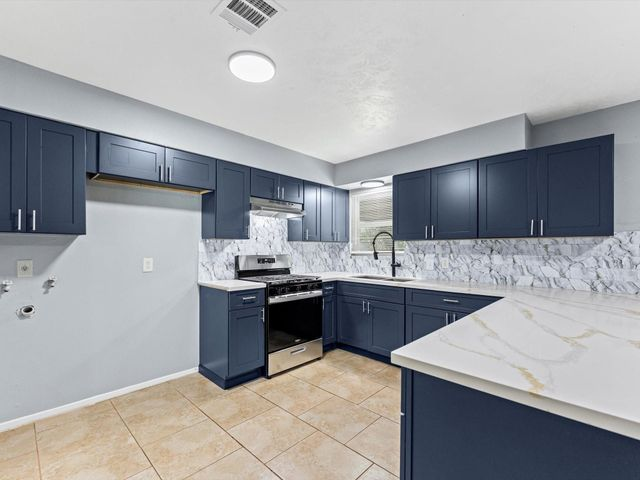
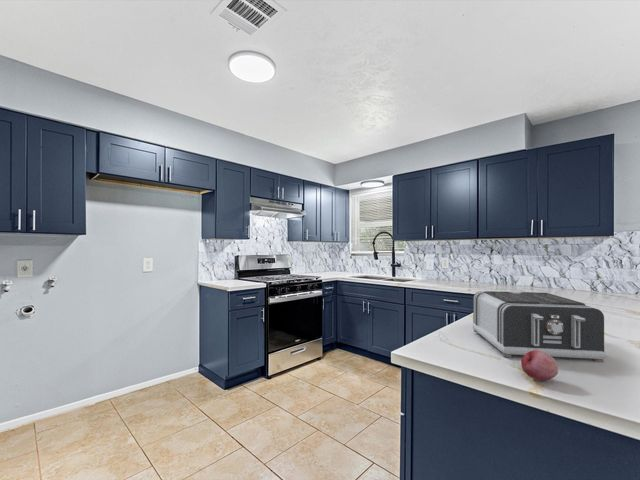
+ toaster (531, 321)
+ fruit (539, 365)
